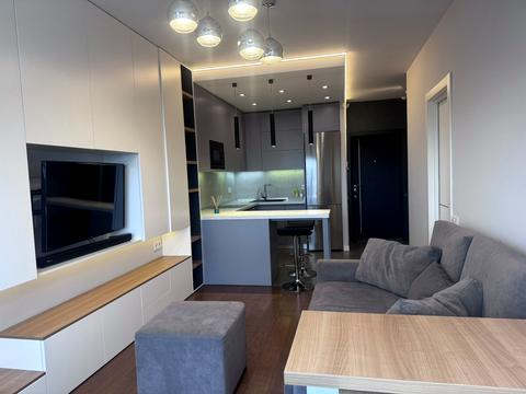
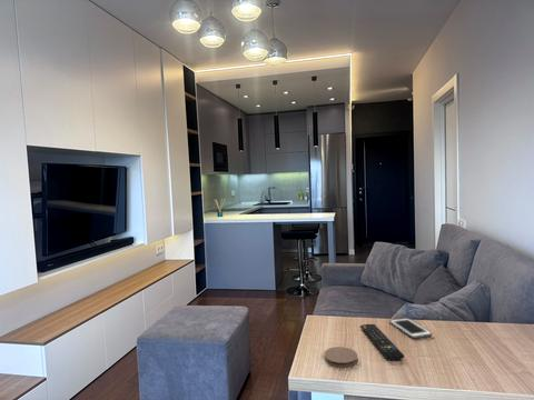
+ remote control (379, 340)
+ cell phone (409, 328)
+ coaster (340, 356)
